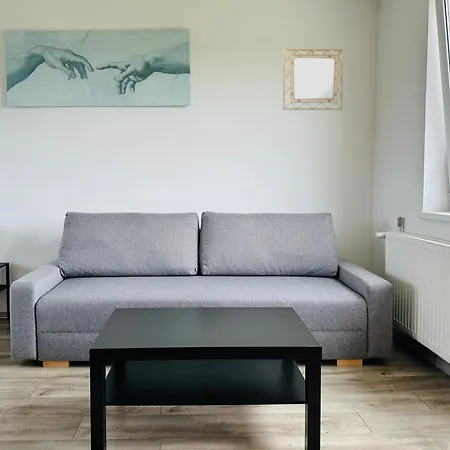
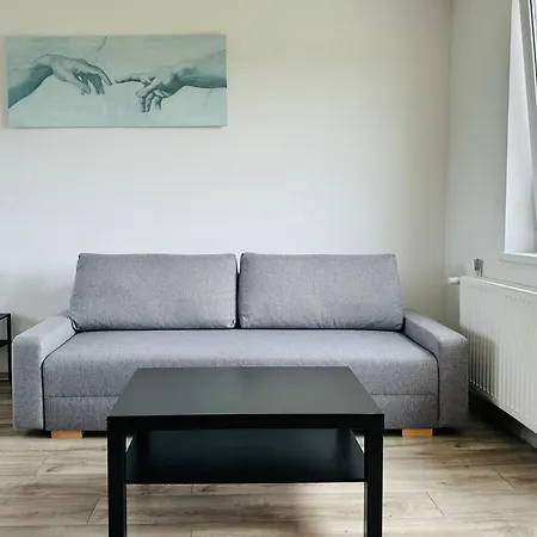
- home mirror (313, 79)
